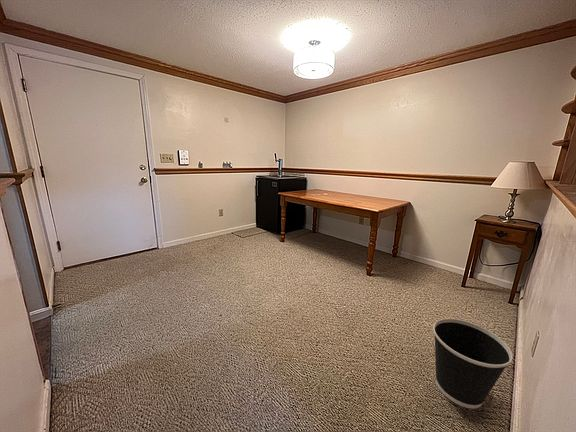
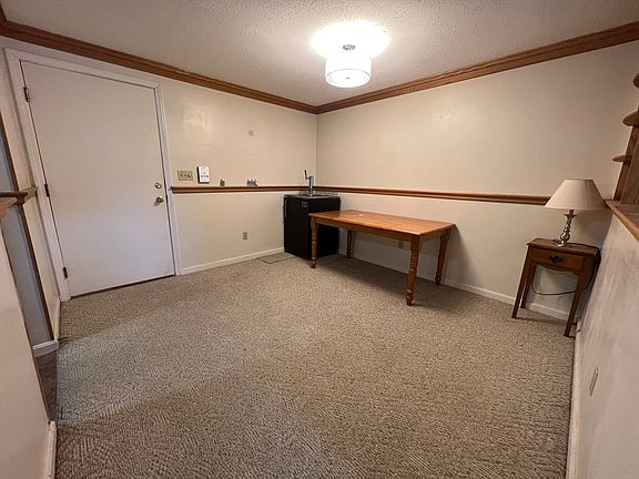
- wastebasket (464, 364)
